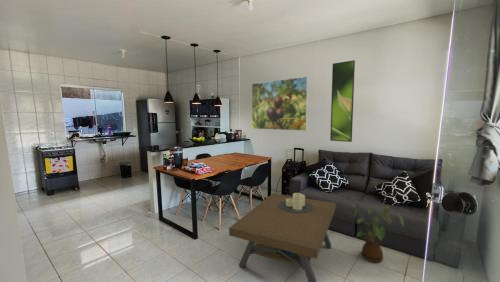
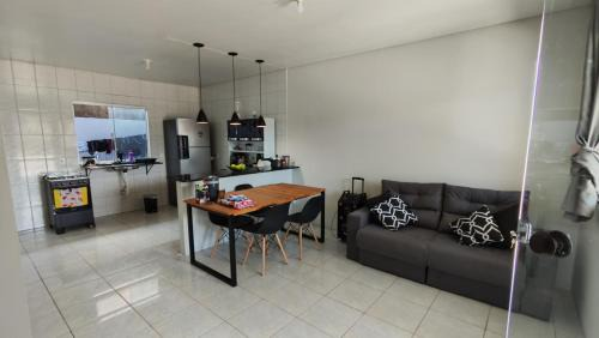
- house plant (376, 234)
- coffee table (288, 227)
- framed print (277, 105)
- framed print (342, 102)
